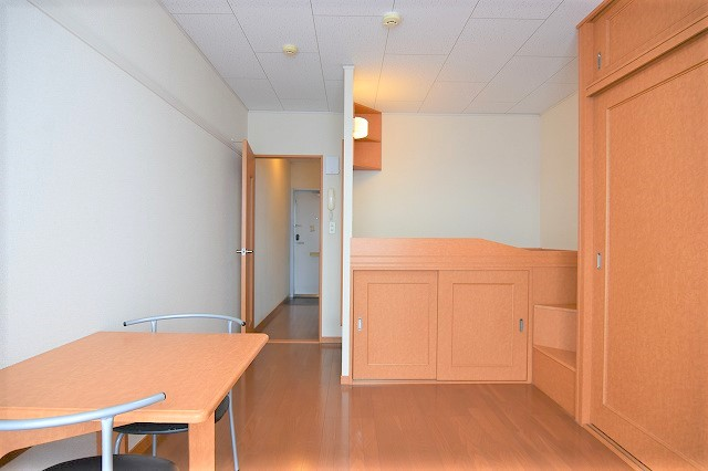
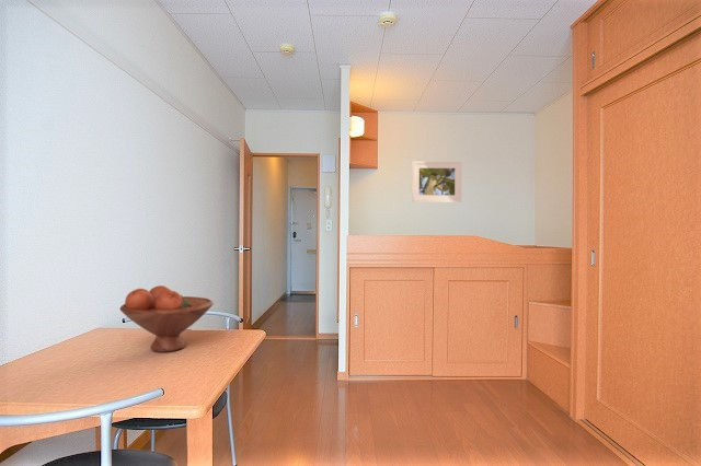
+ fruit bowl (168, 316)
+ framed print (436, 182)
